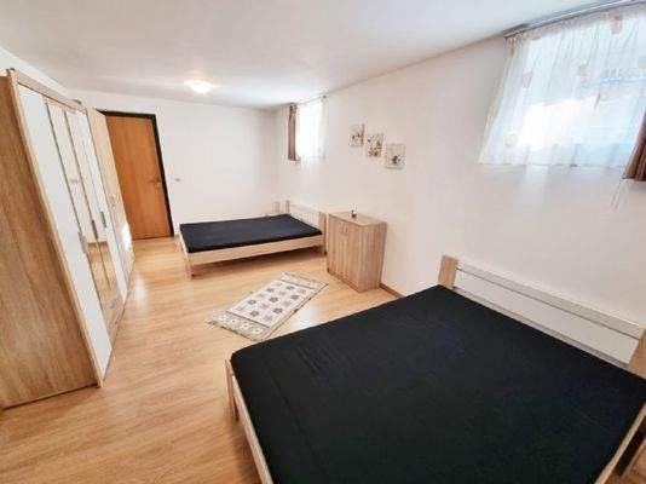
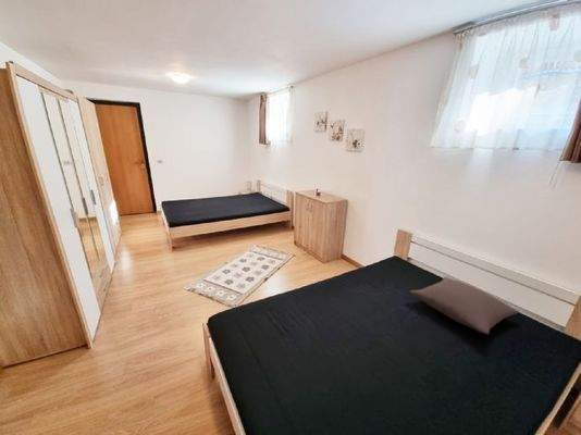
+ pillow (462, 300)
